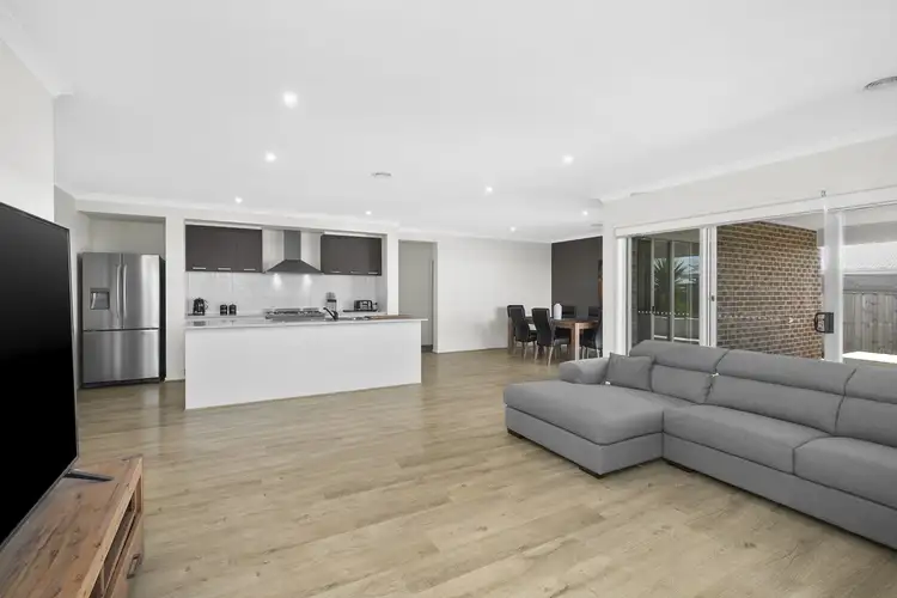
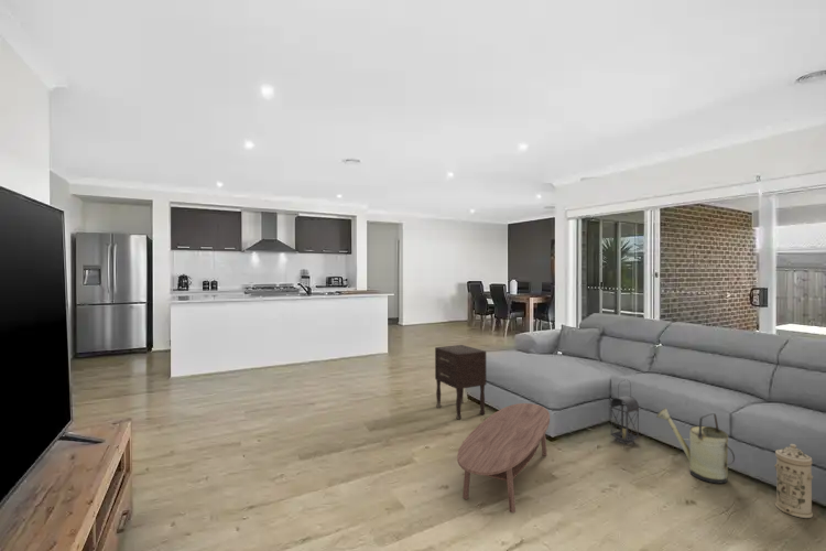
+ coffee table (509, 452)
+ nightstand (459, 379)
+ water filter (793, 477)
+ watering can (693, 440)
+ lantern (624, 411)
